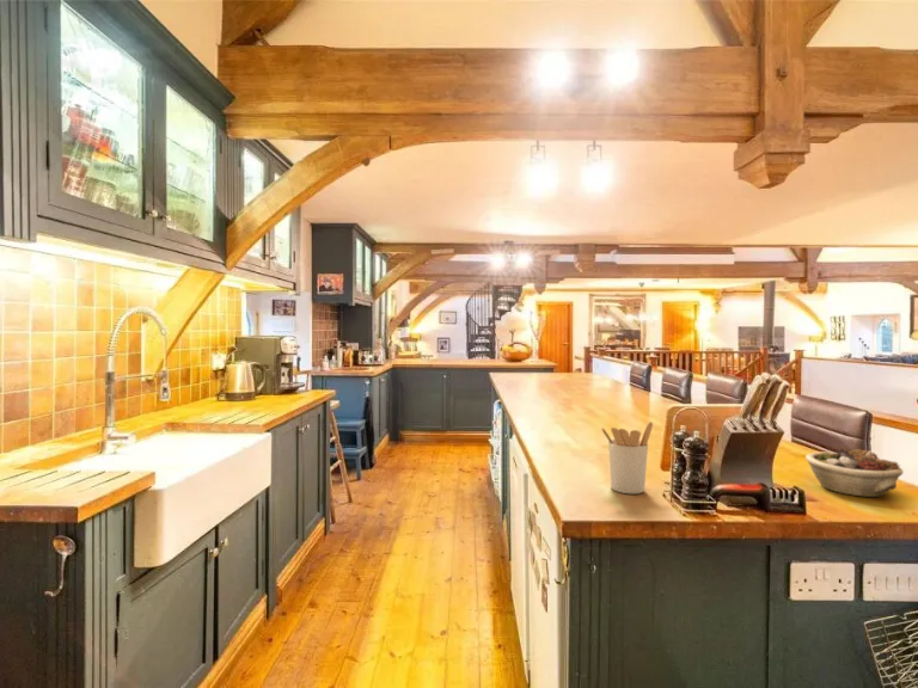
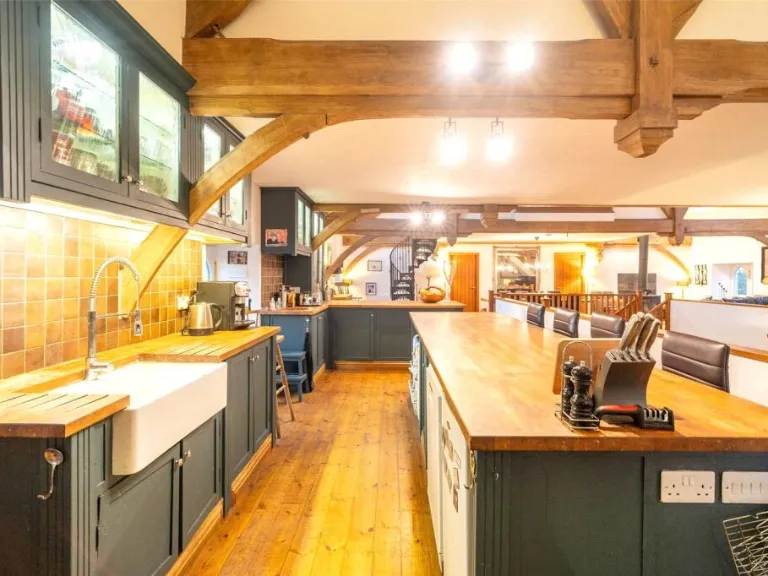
- utensil holder (626, 456)
- succulent planter (851, 469)
